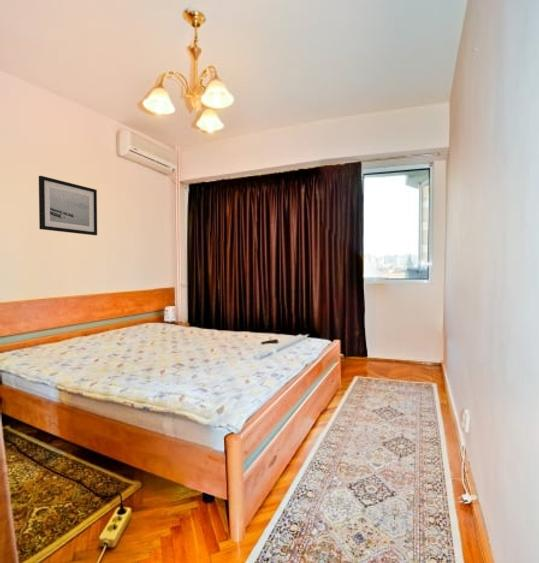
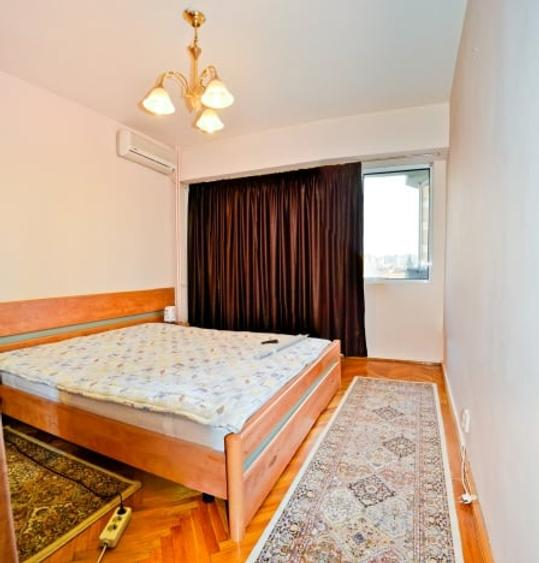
- wall art (70, 208)
